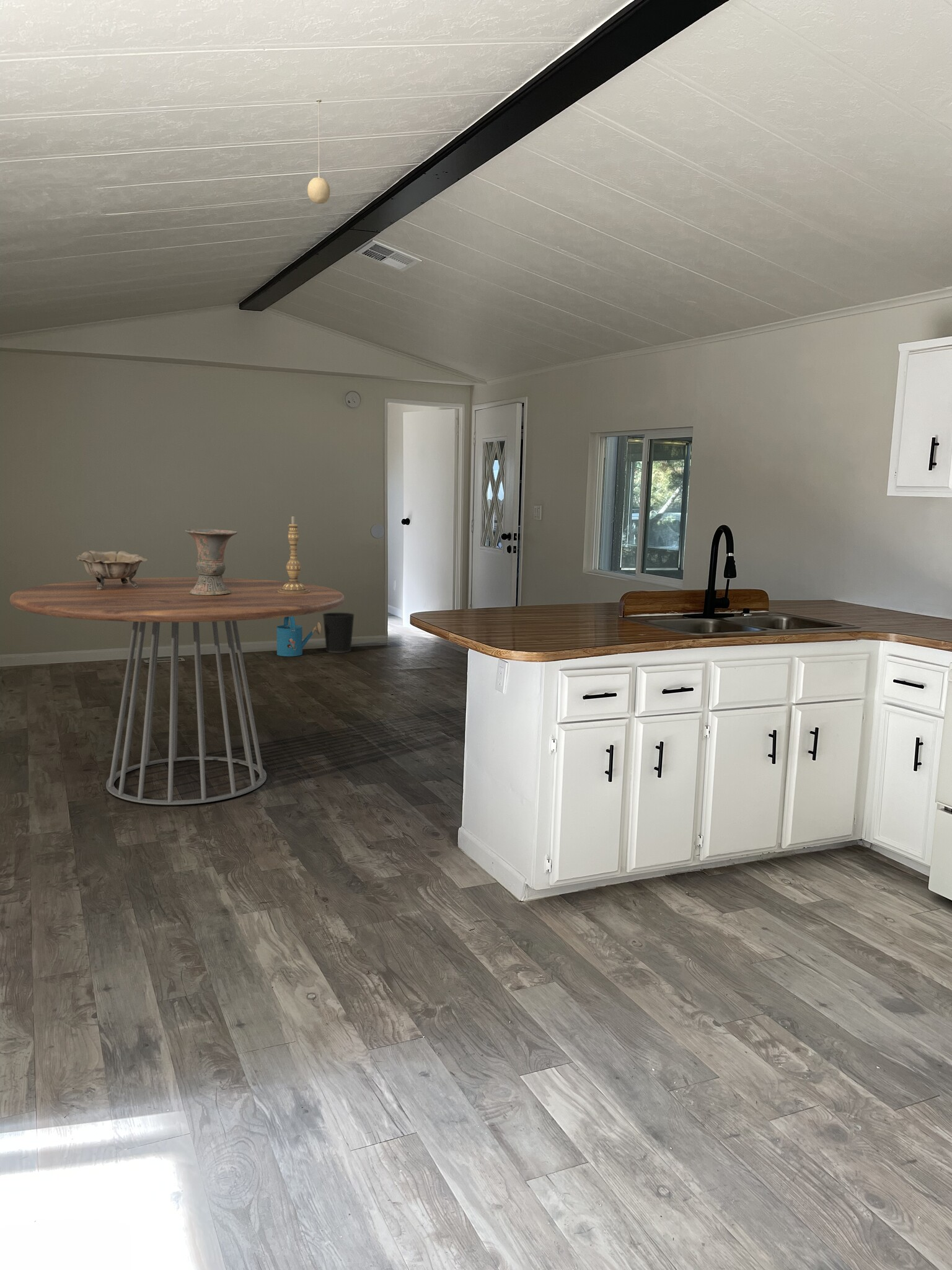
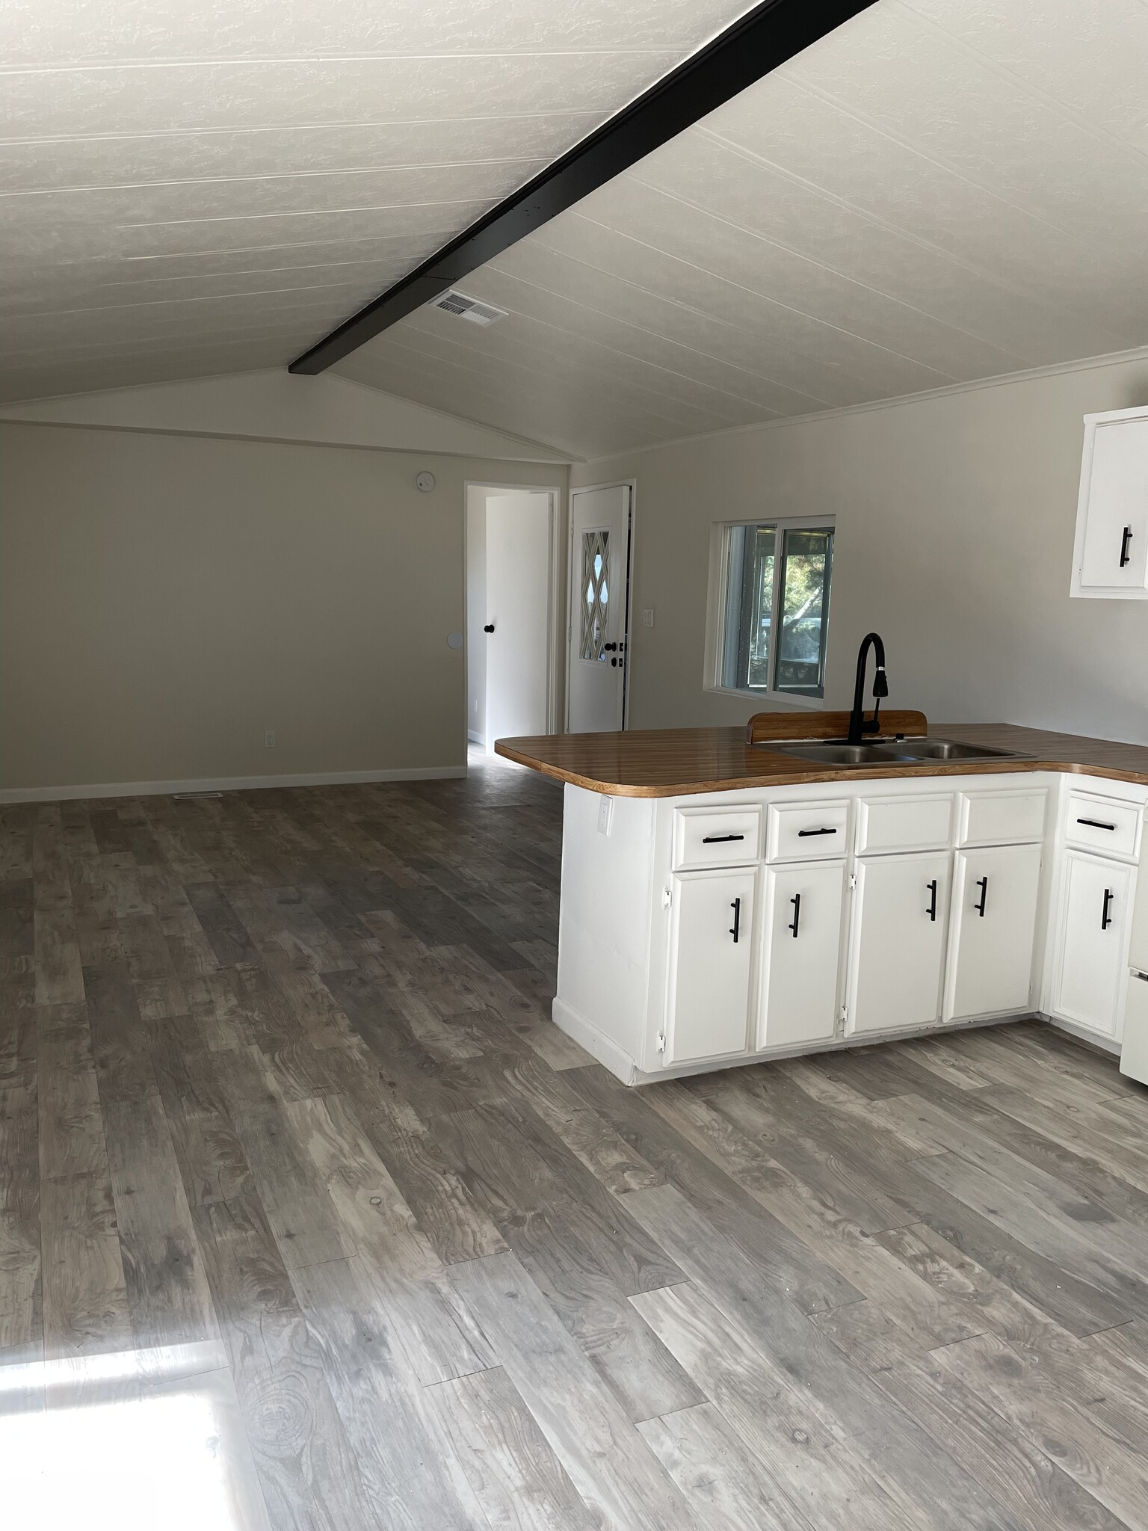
- watering can (298, 634)
- decorative bowl (112, 569)
- pendant light (319, 152)
- dining table (196, 686)
- candlestick (293, 551)
- wastebasket (338, 633)
- vase (212, 560)
